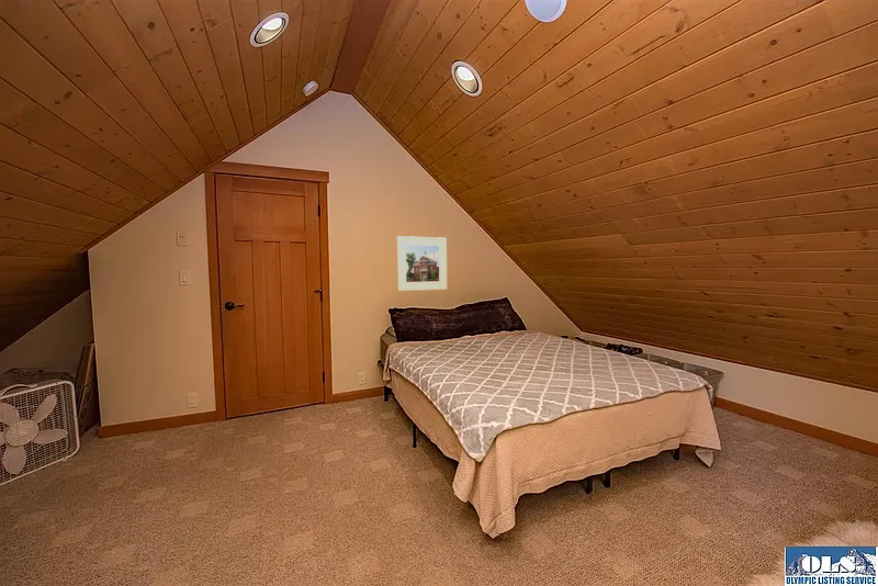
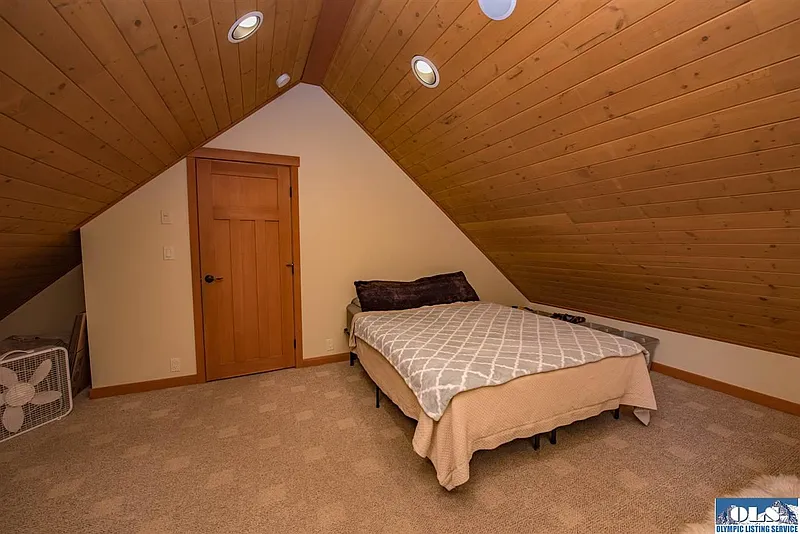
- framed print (423, 263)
